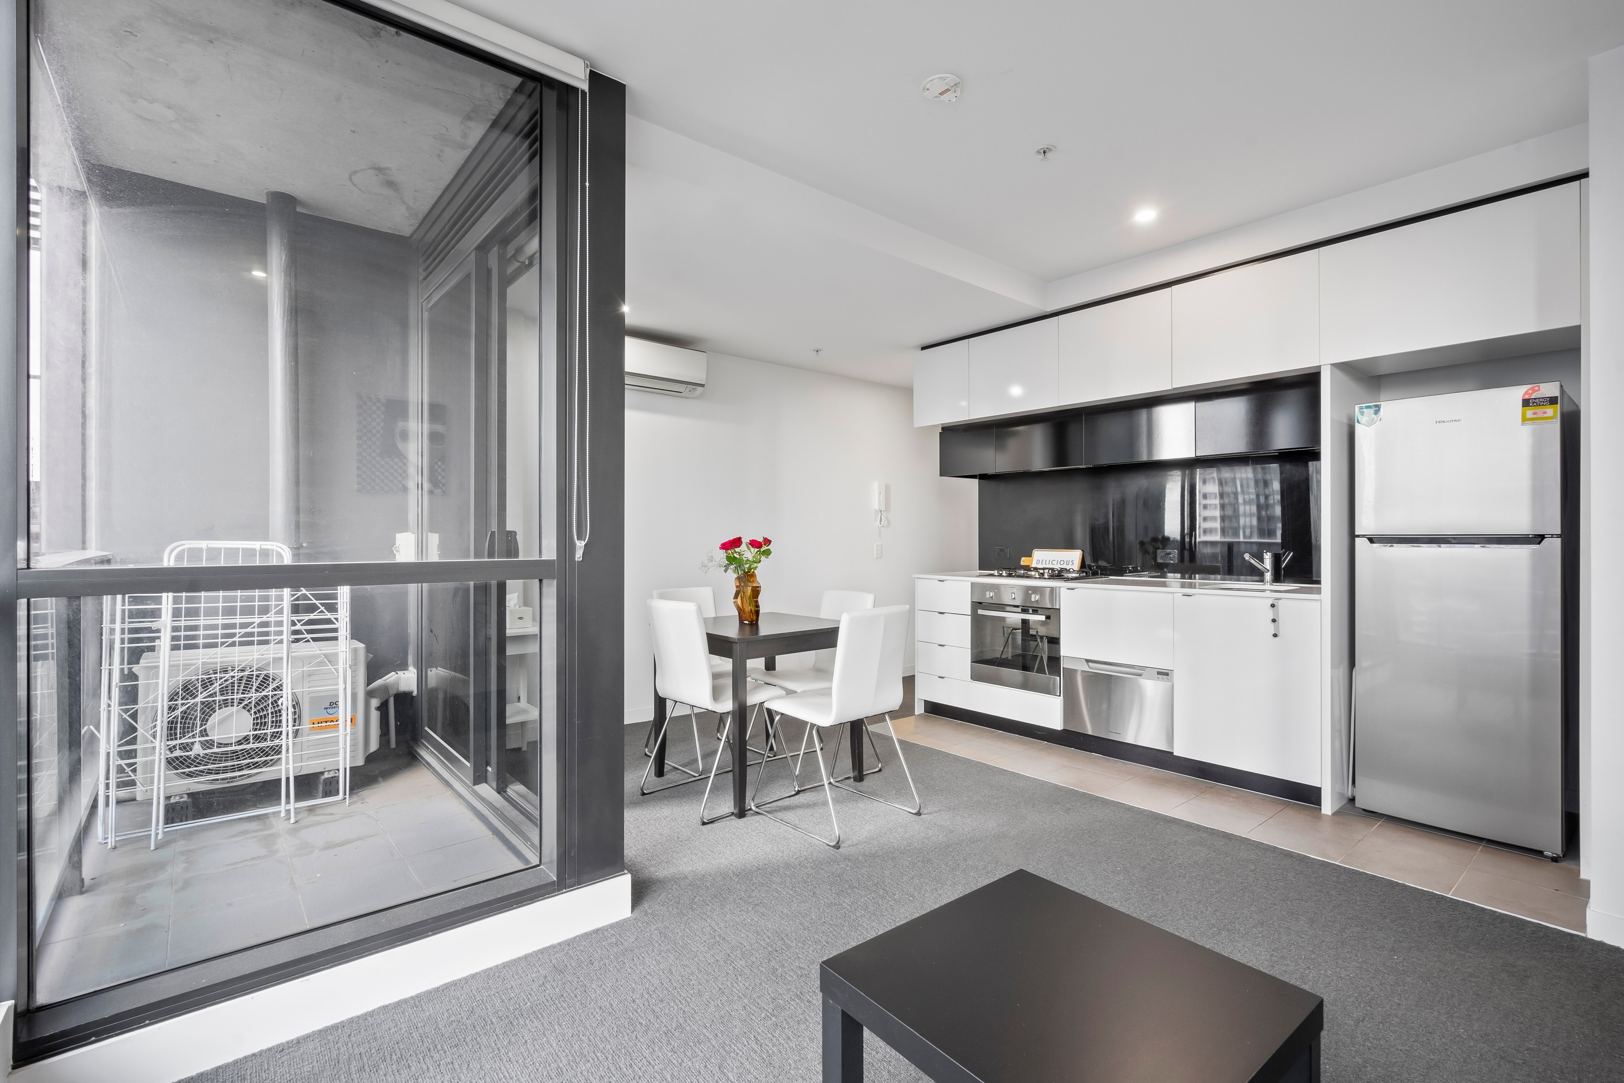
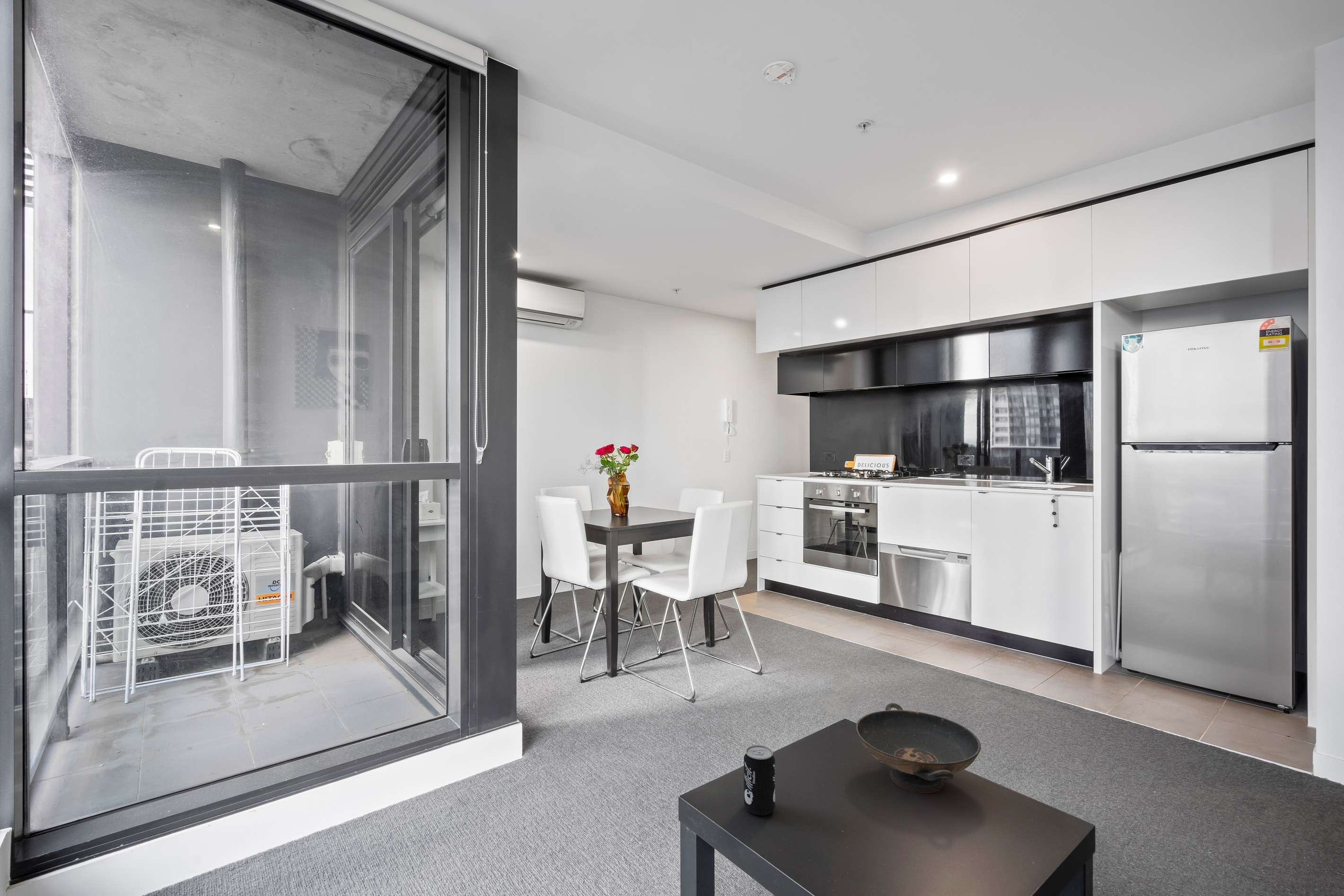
+ beverage can (759, 780)
+ decorative bowl (916, 756)
